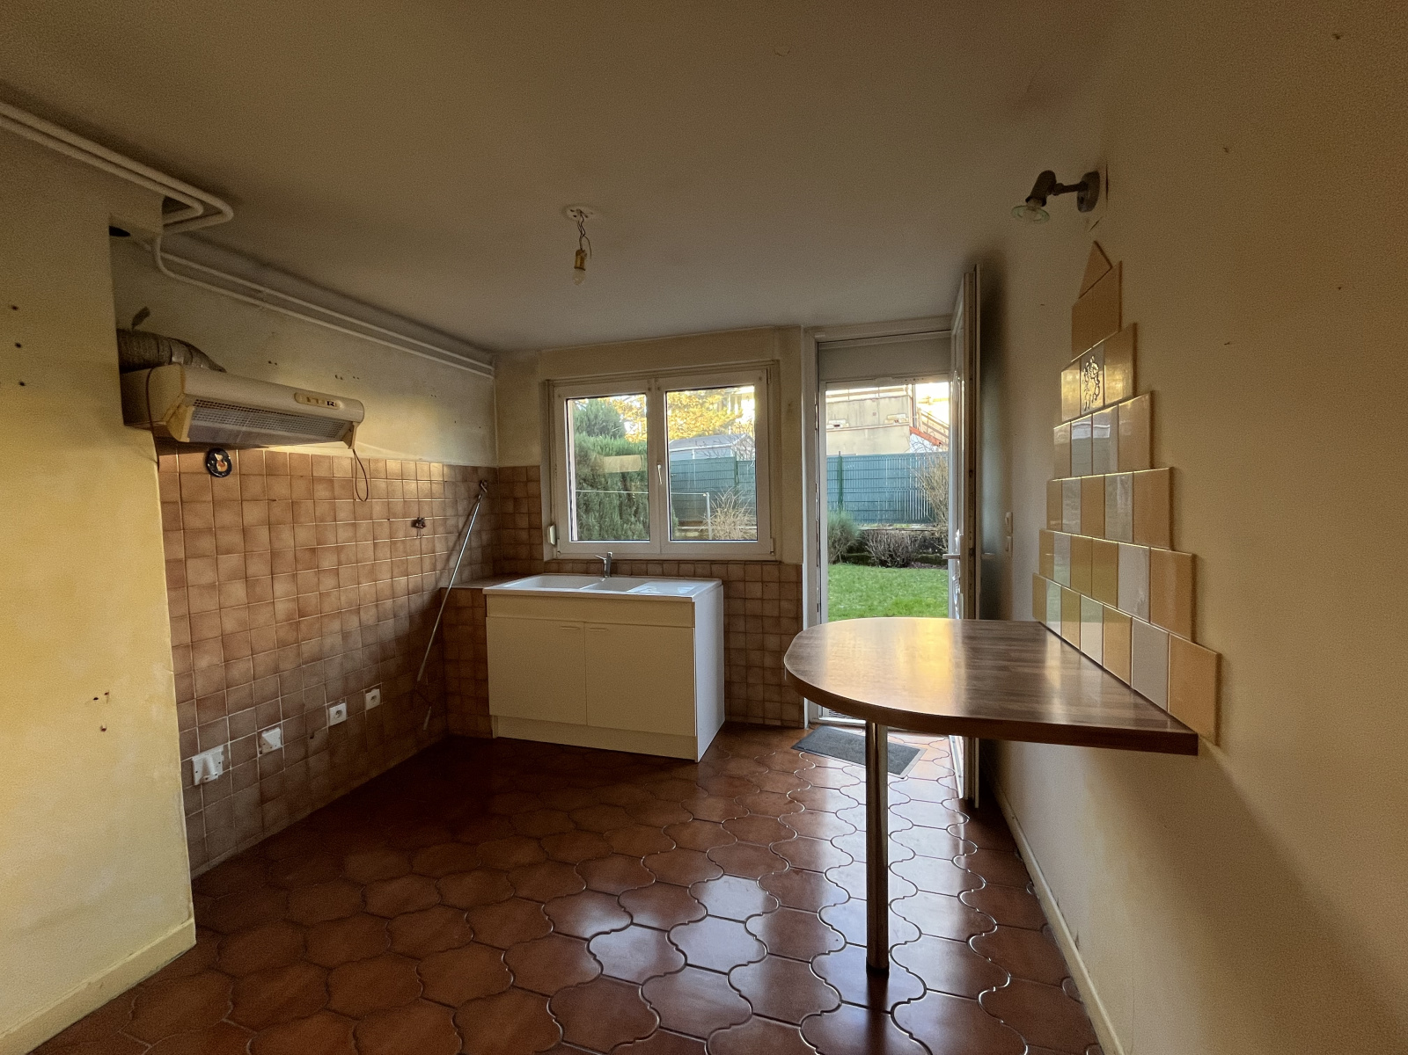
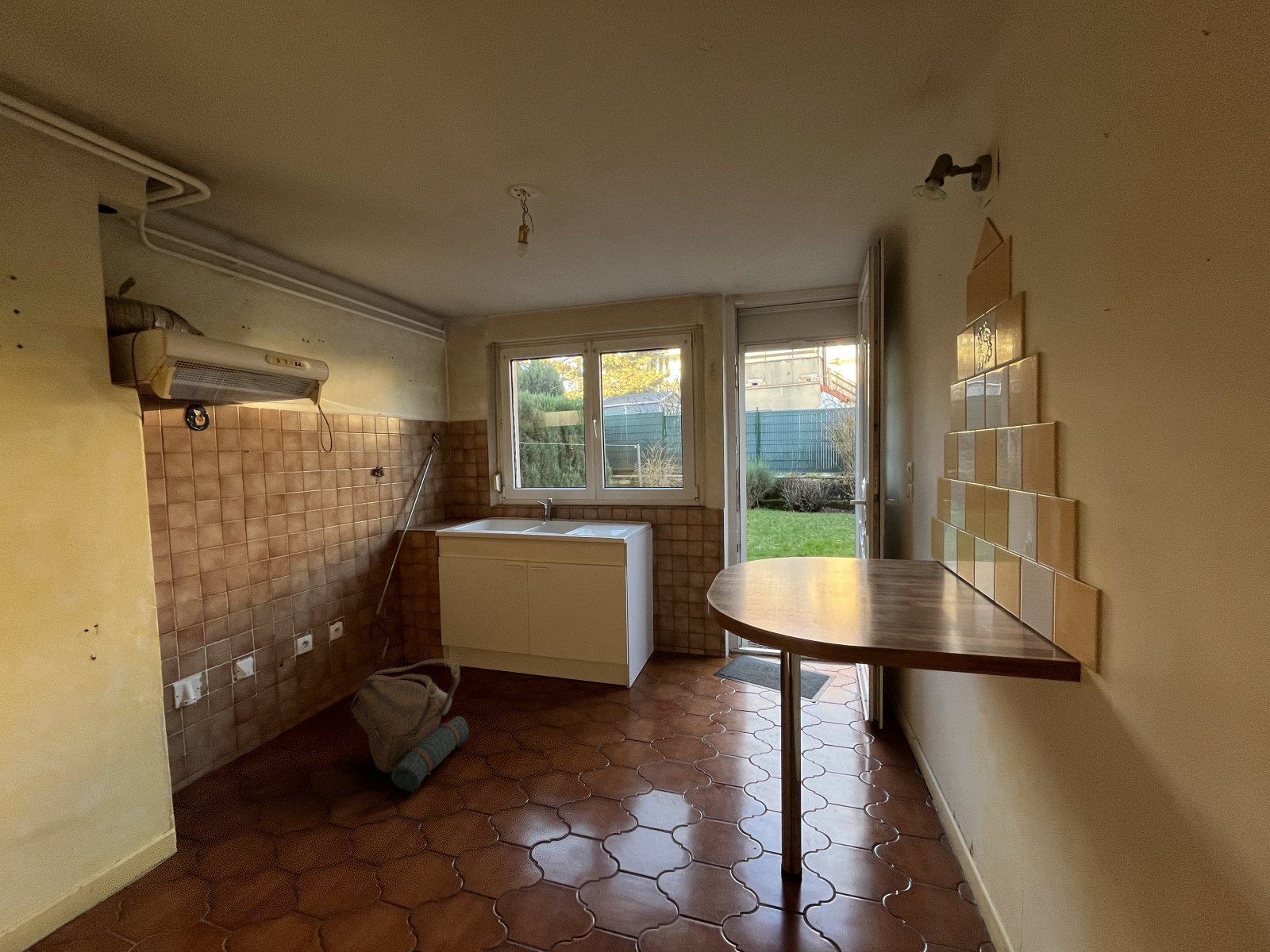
+ backpack (402, 712)
